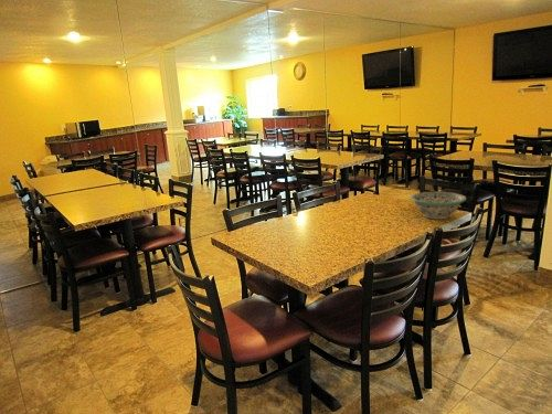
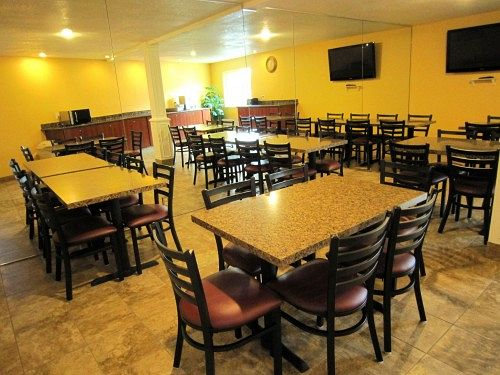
- decorative bowl (436, 206)
